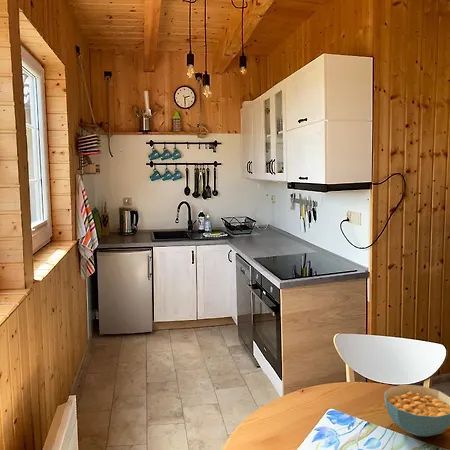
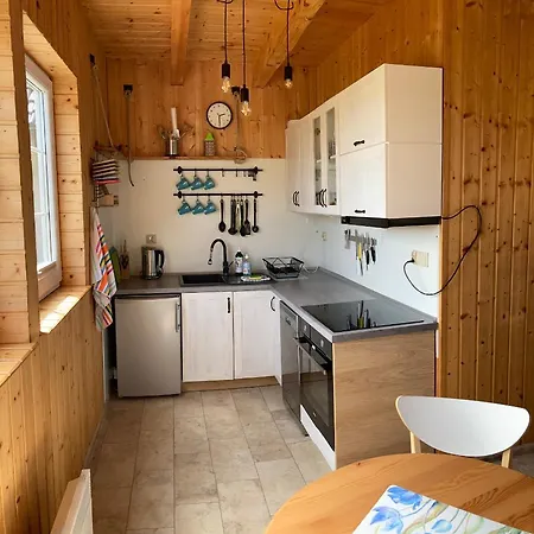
- cereal bowl (418, 415)
